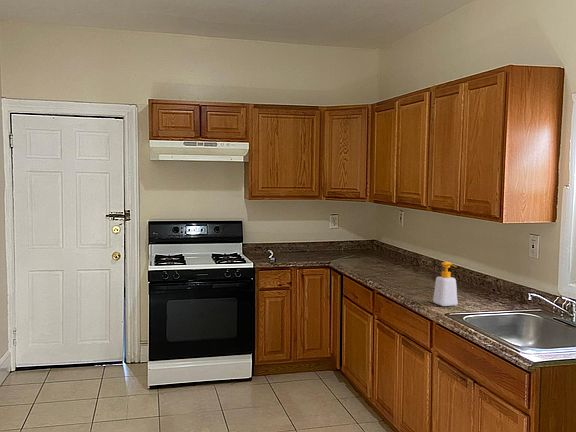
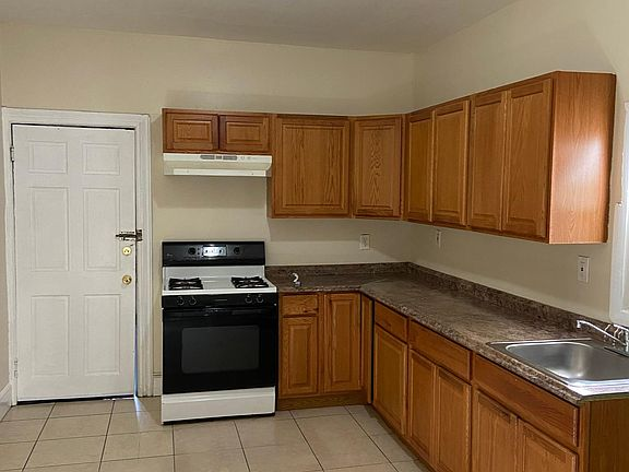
- soap bottle (448, 283)
